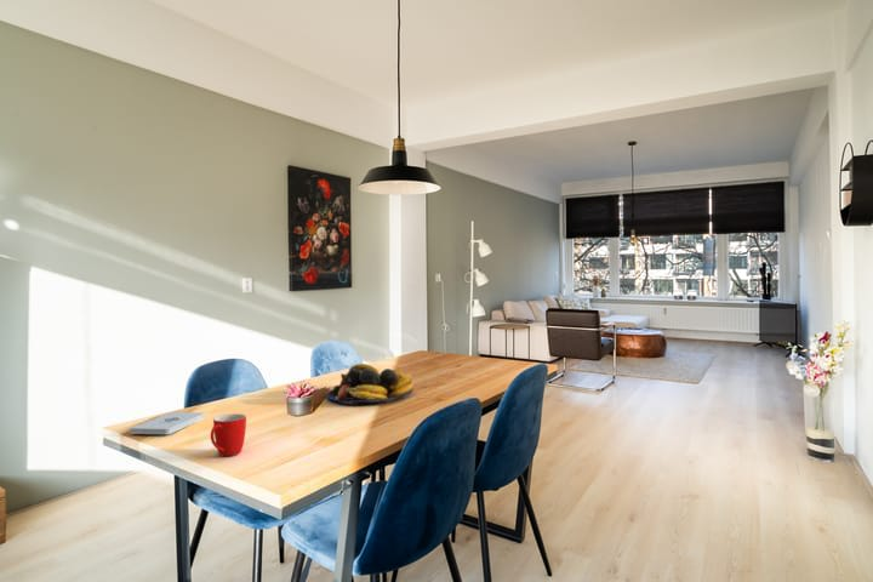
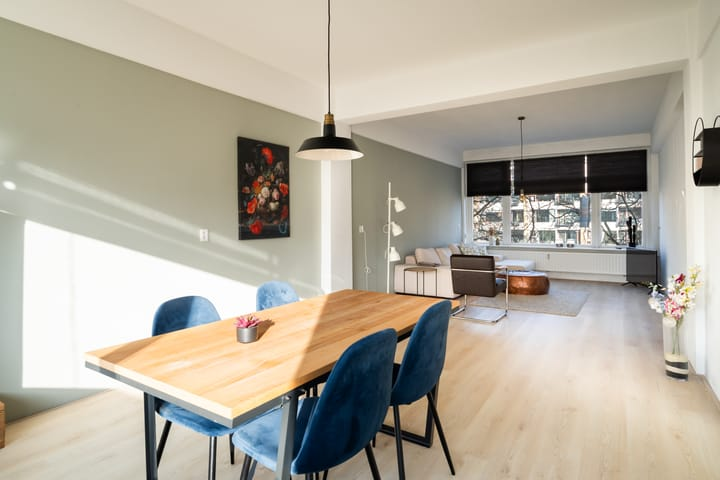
- fruit bowl (369, 378)
- notepad (170, 422)
- mug (226, 436)
